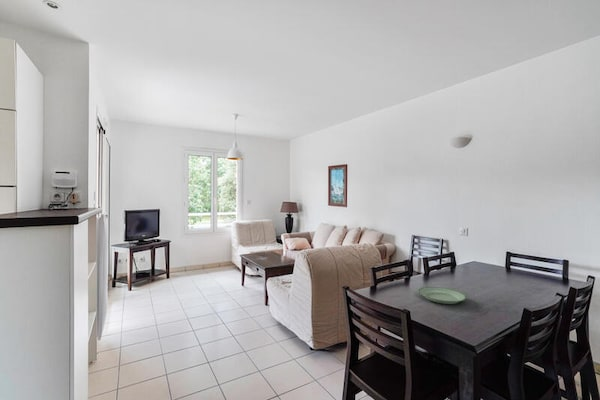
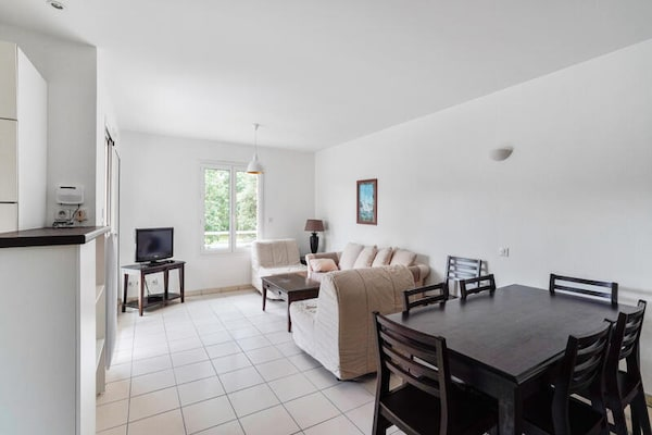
- plate (441, 295)
